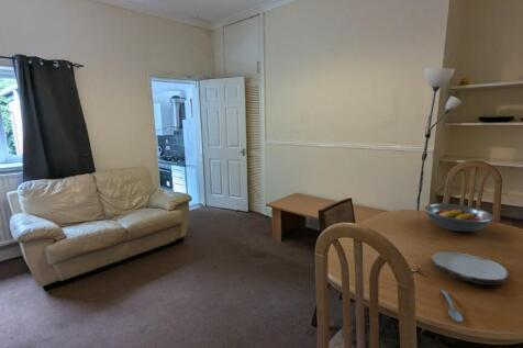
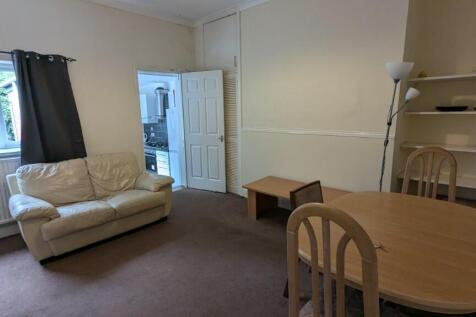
- spoon (449, 303)
- fruit bowl (456, 216)
- plate (468, 267)
